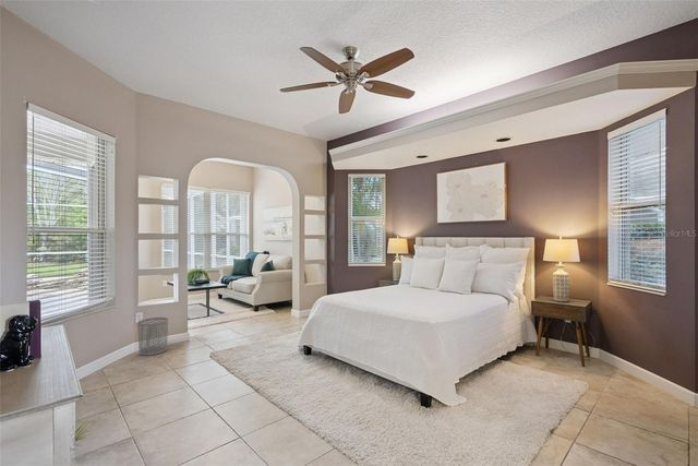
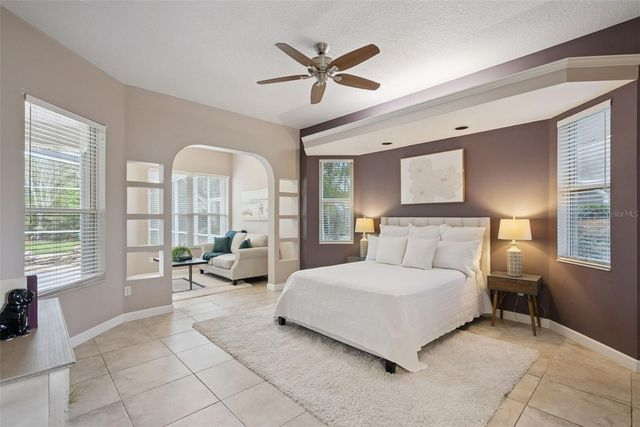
- waste bin (153, 335)
